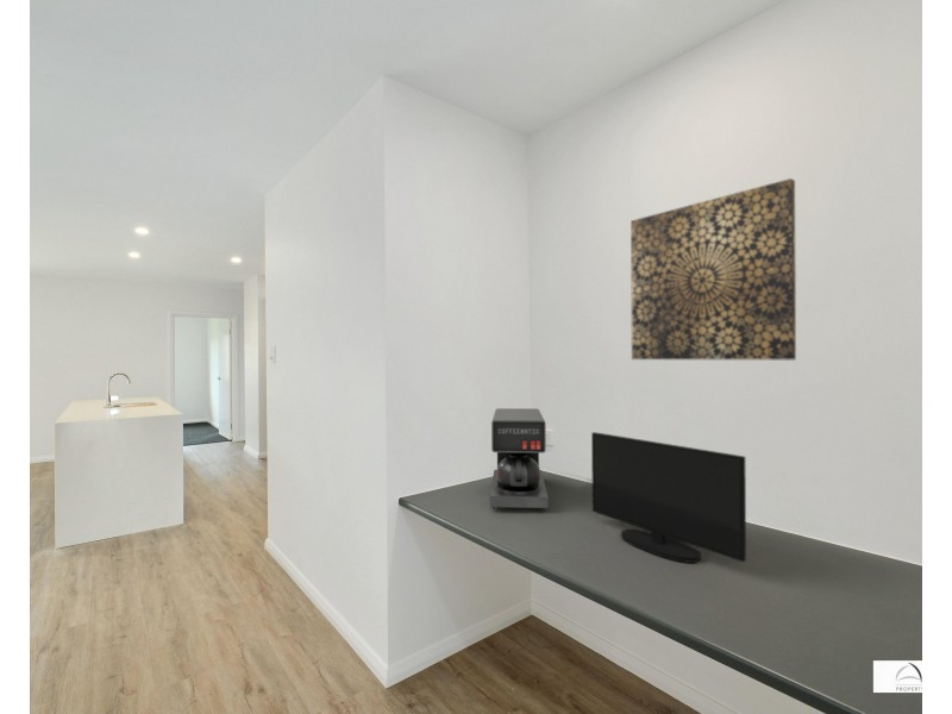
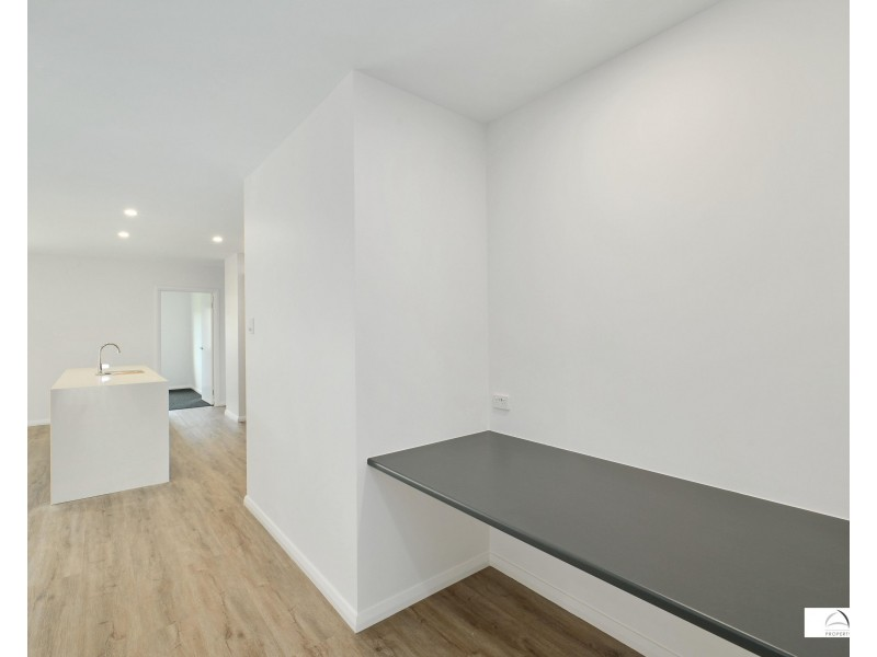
- coffee maker (518, 453)
- monitor (658, 494)
- wall art (702, 281)
